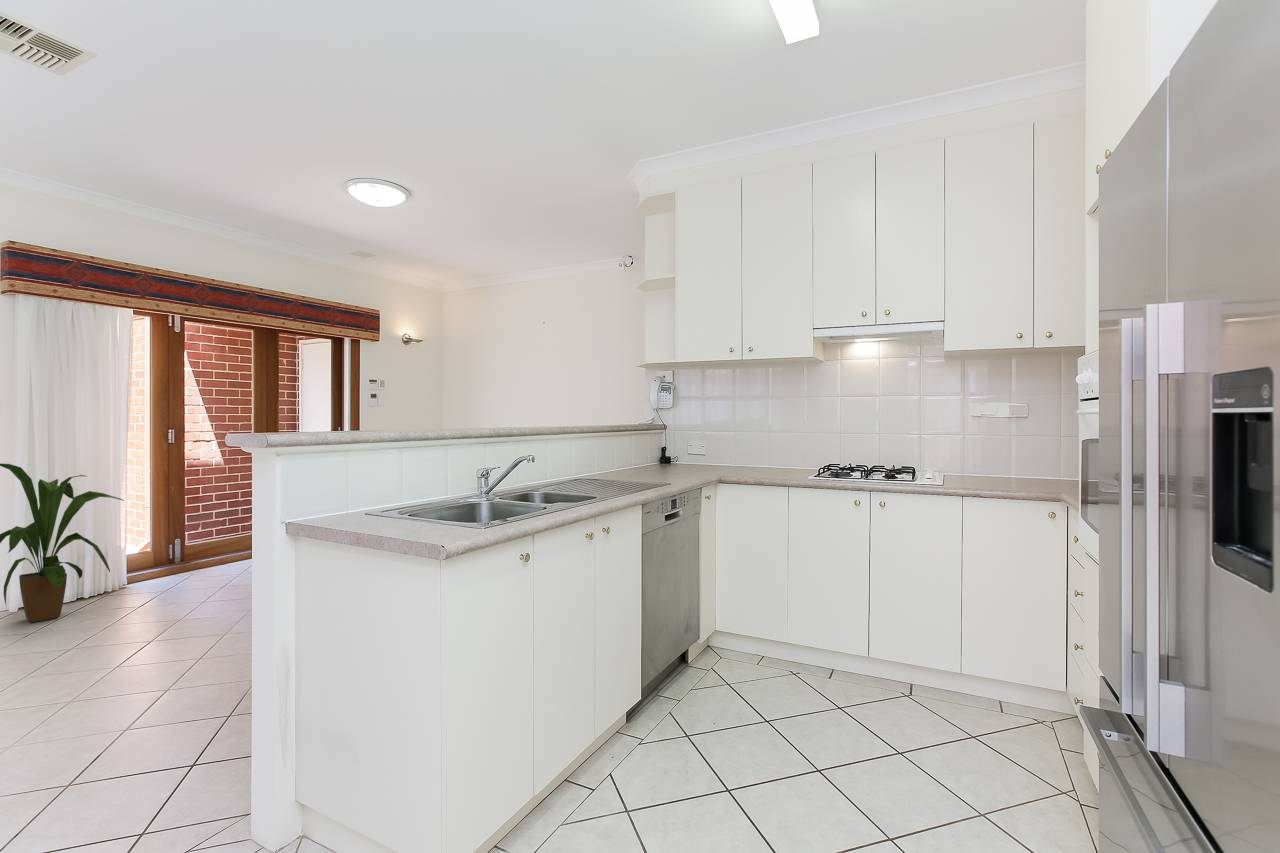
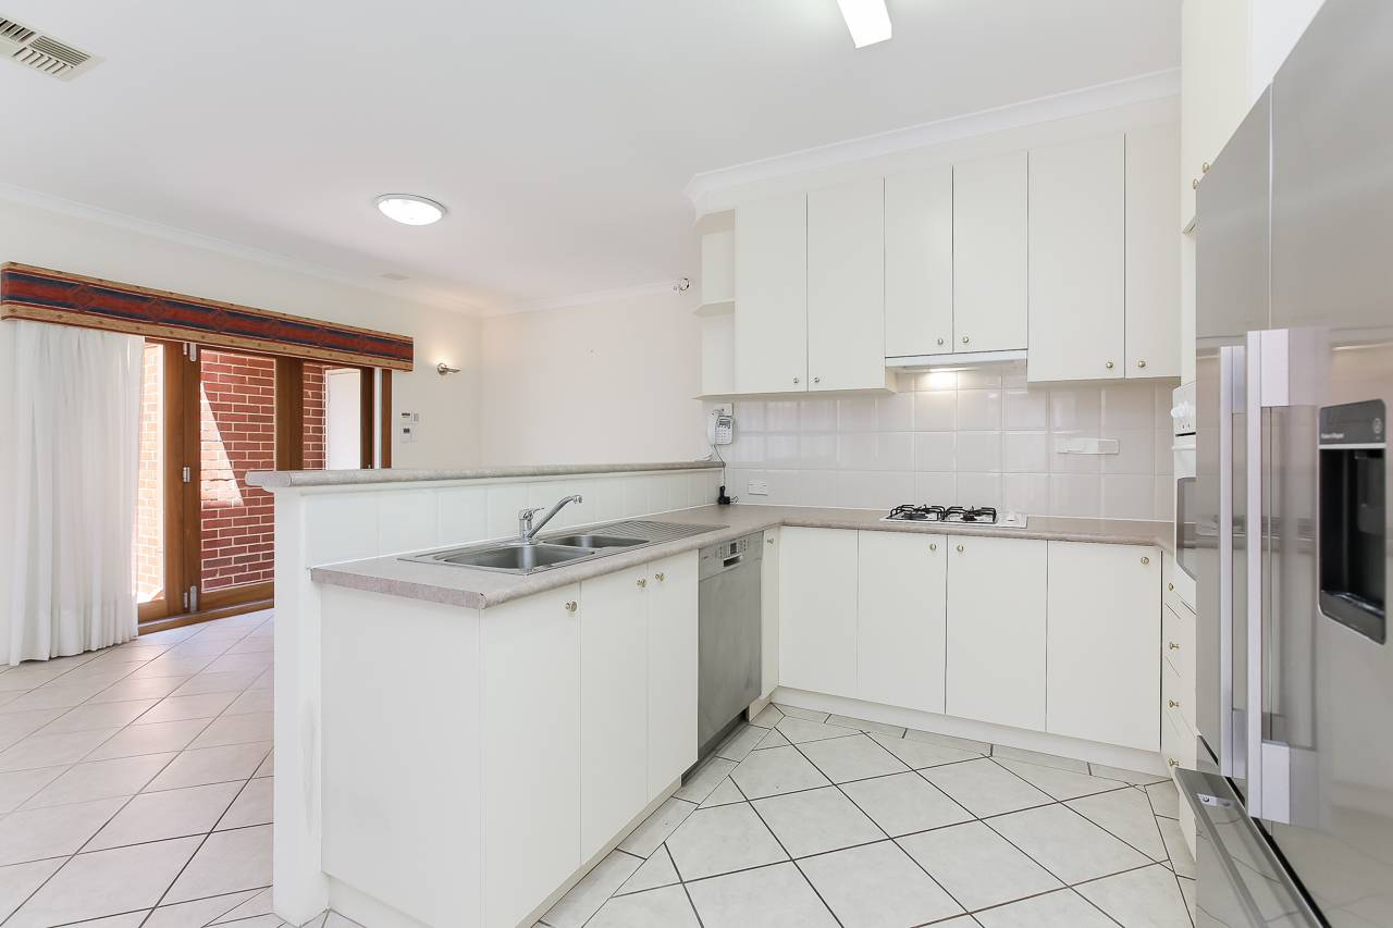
- house plant (64, 538)
